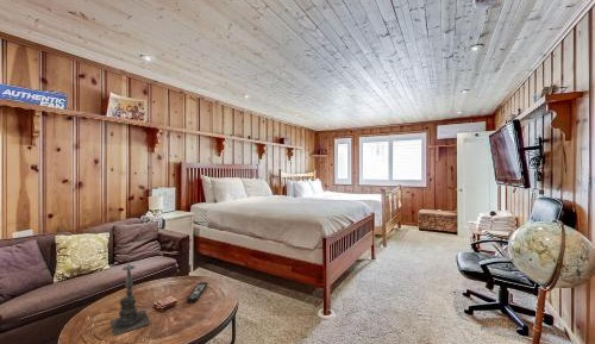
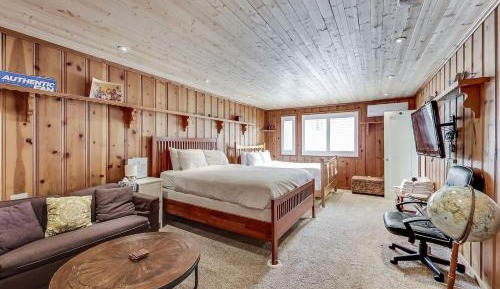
- candle holder (130, 289)
- remote control (198, 292)
